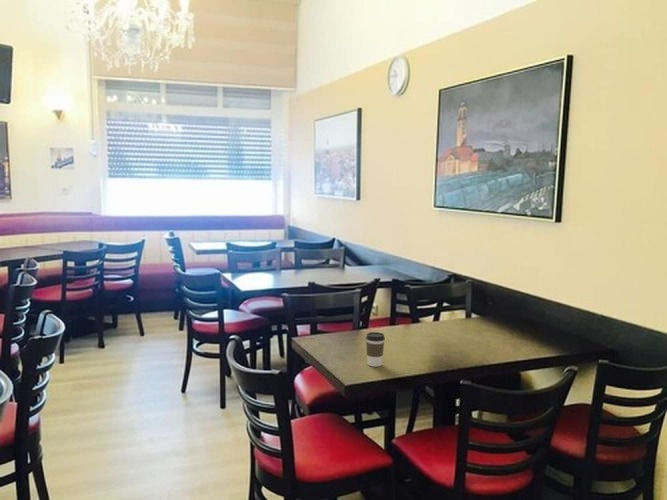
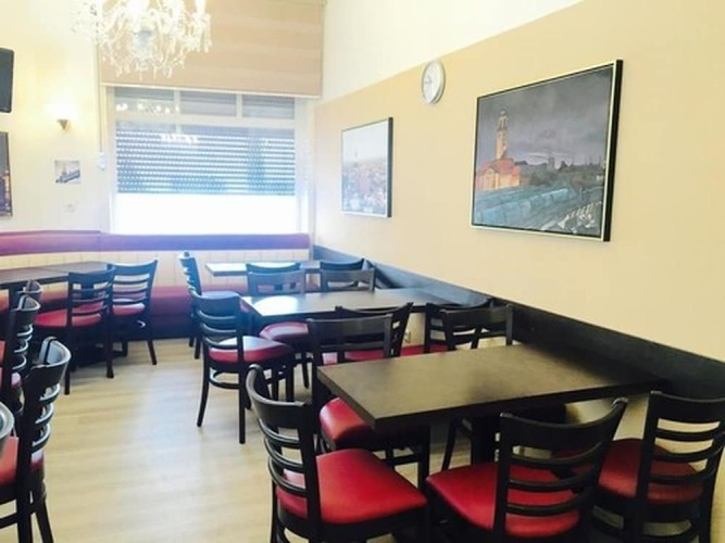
- coffee cup (374, 349)
